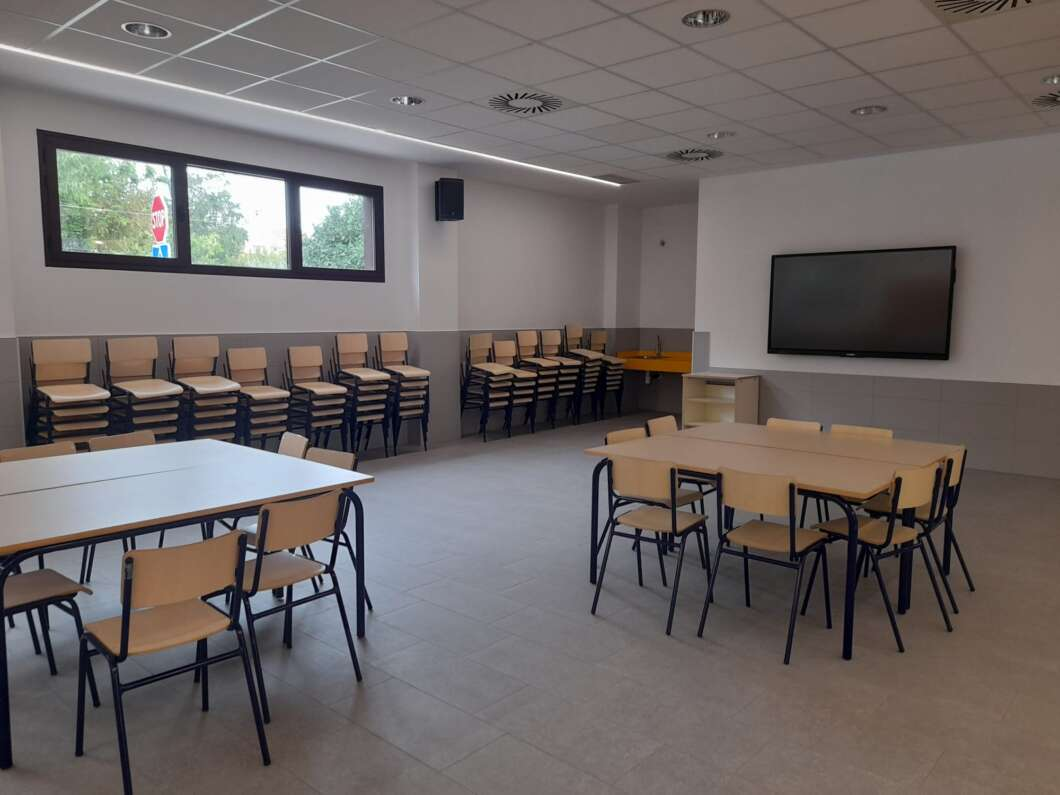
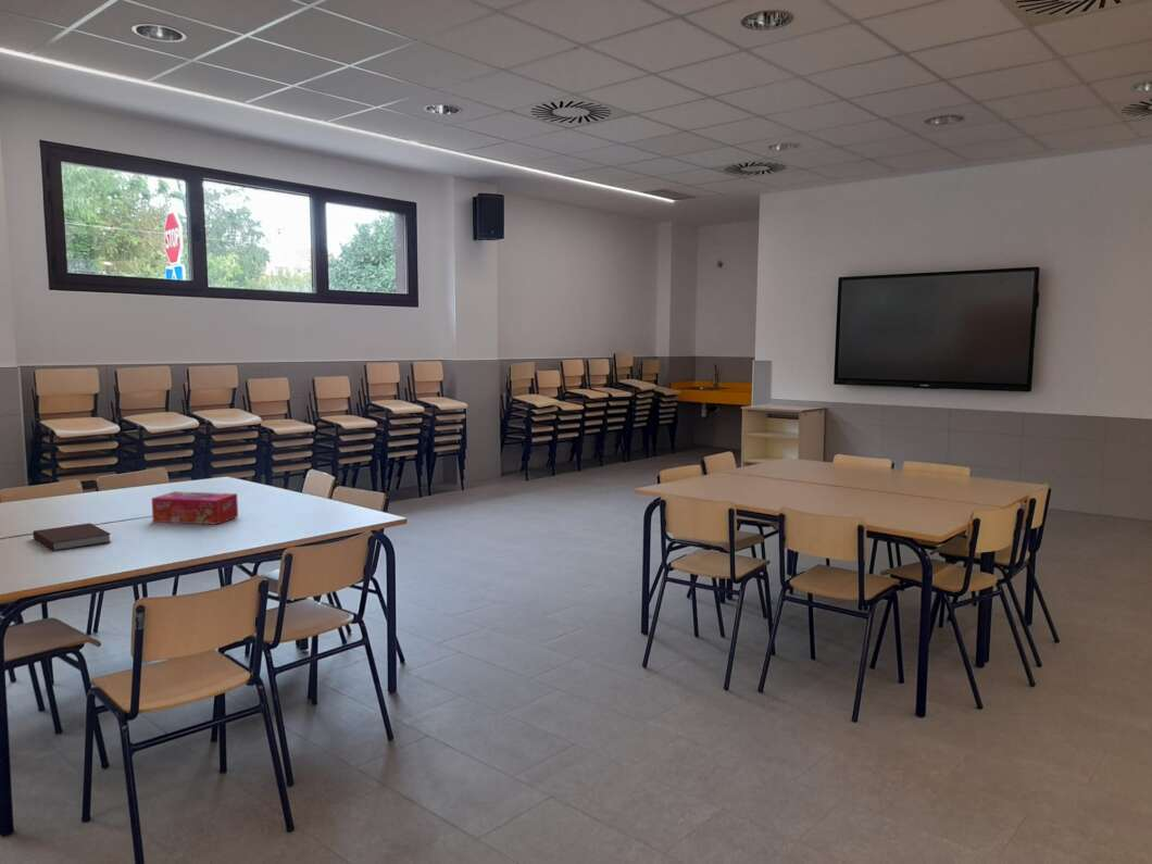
+ tissue box (195, 508)
+ notebook (72, 536)
